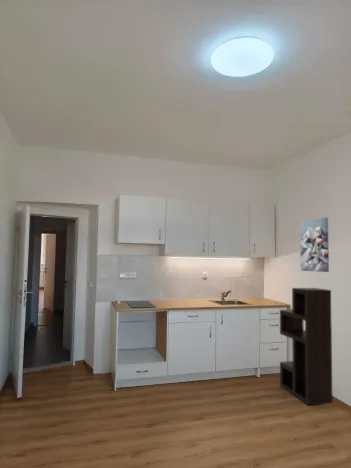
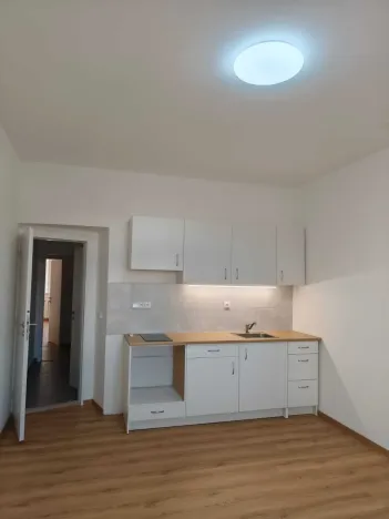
- shelving unit (304, 340)
- wall art (313, 245)
